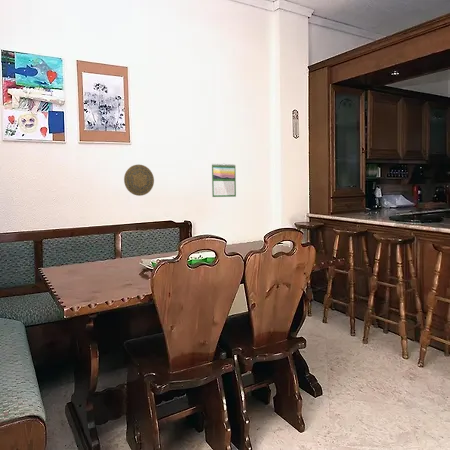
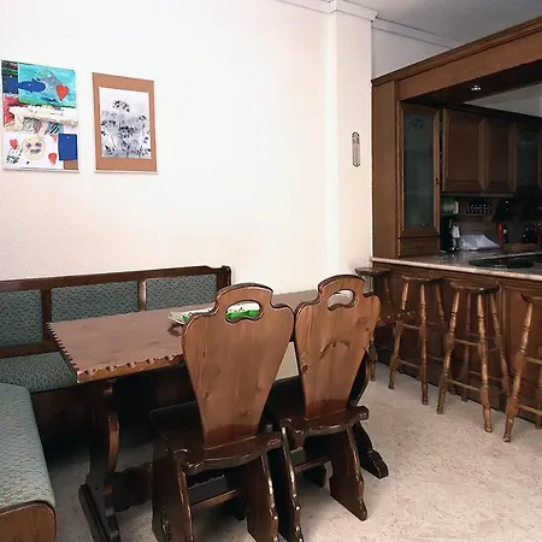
- decorative plate (139, 180)
- calendar (224, 180)
